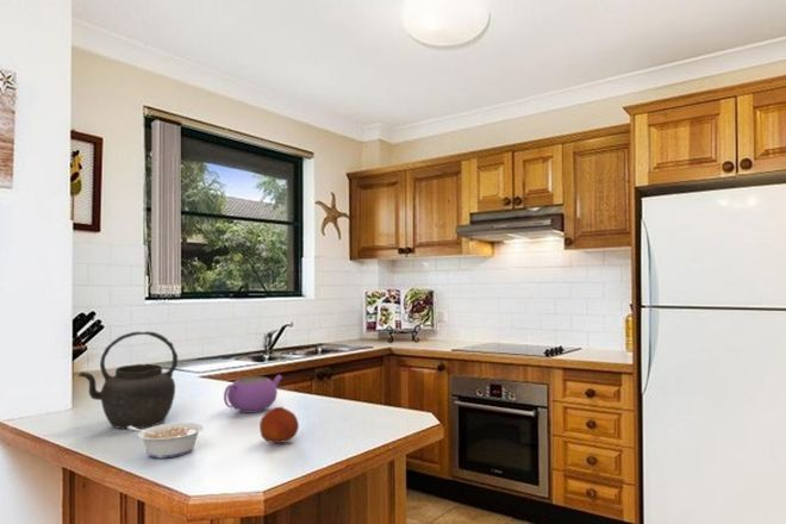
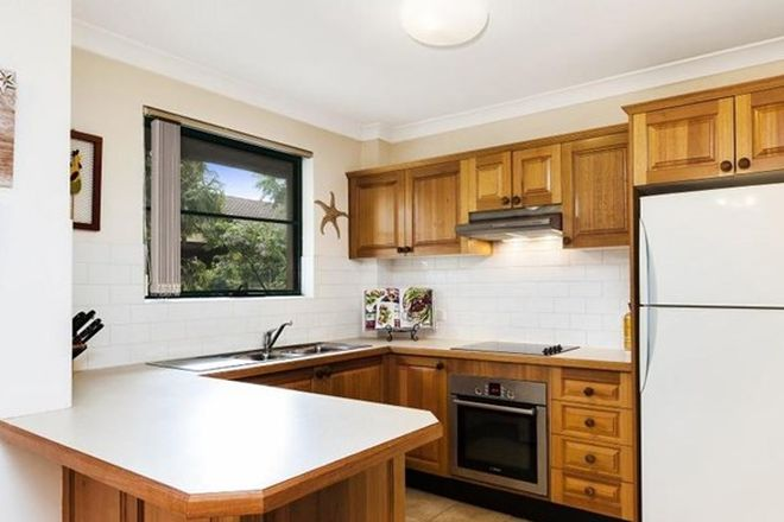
- legume (168, 438)
- fruit (279, 424)
- kettle (129, 378)
- teapot (254, 394)
